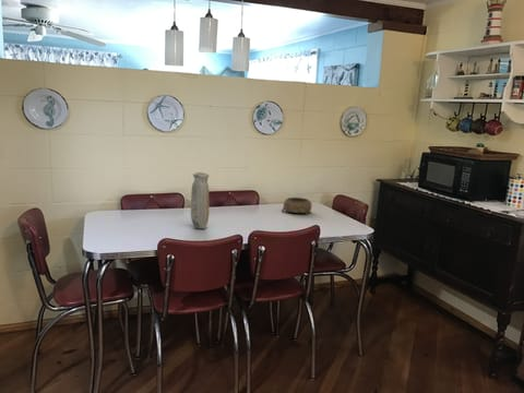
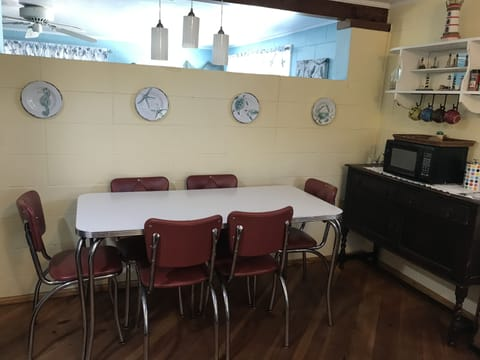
- decorative bowl (297, 205)
- vase (200, 201)
